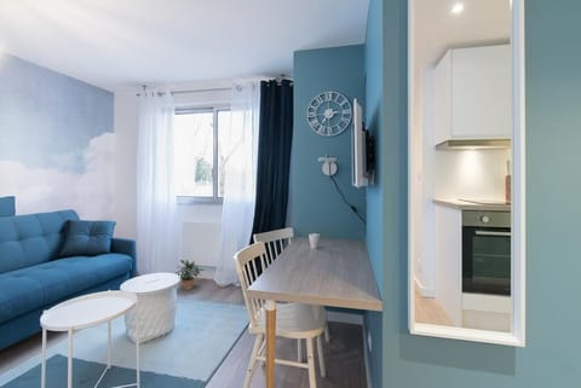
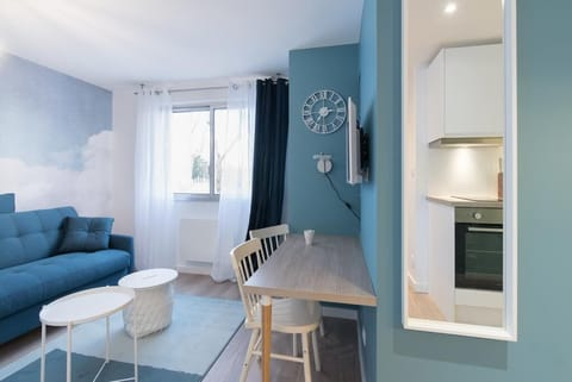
- potted plant (190, 273)
